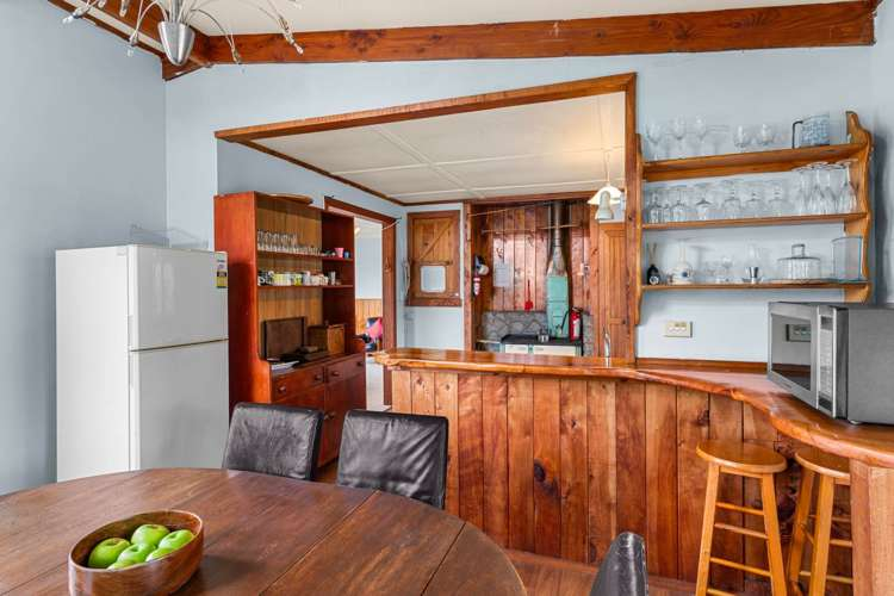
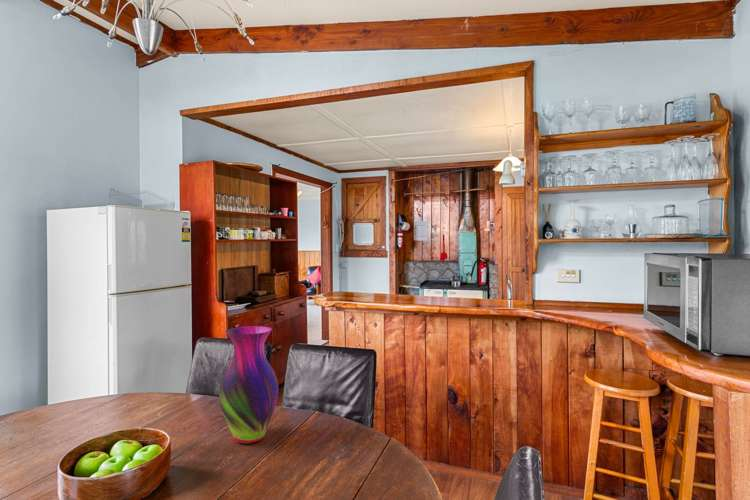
+ vase (249, 383)
